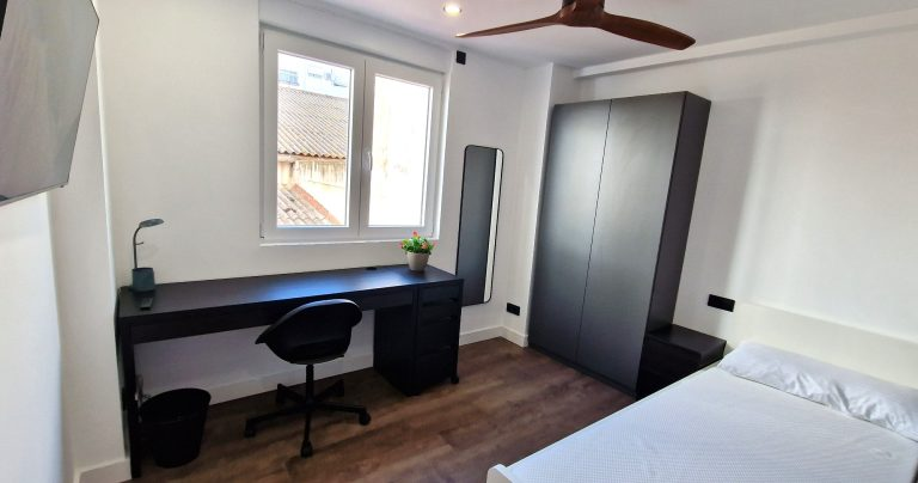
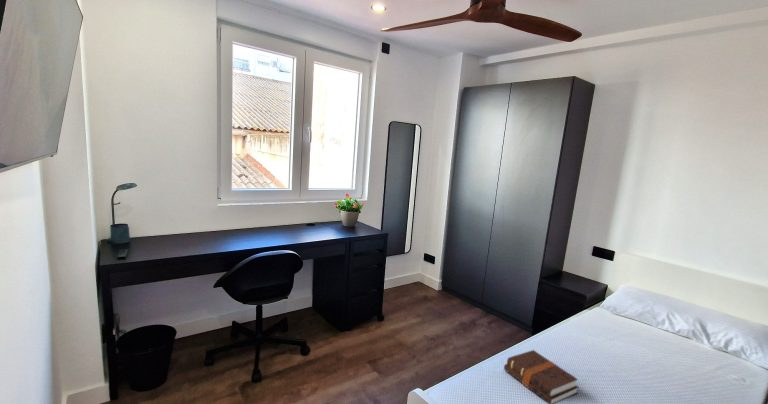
+ hardback book (540, 374)
